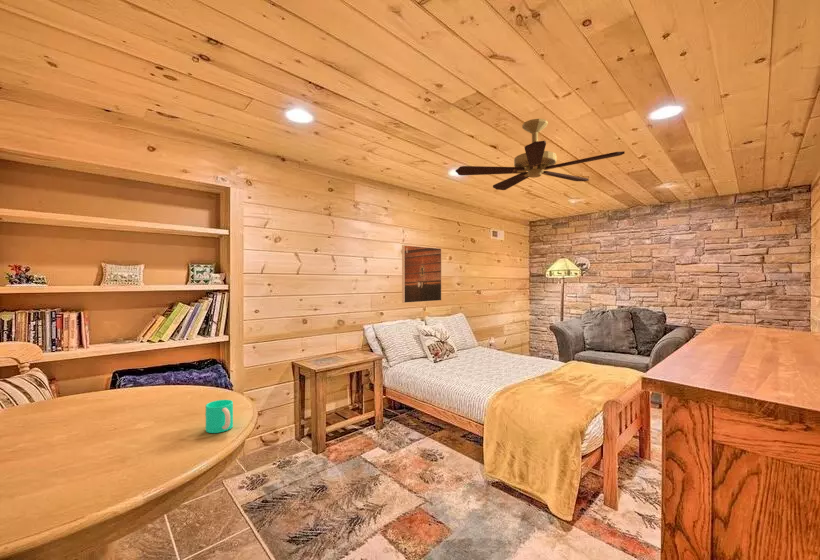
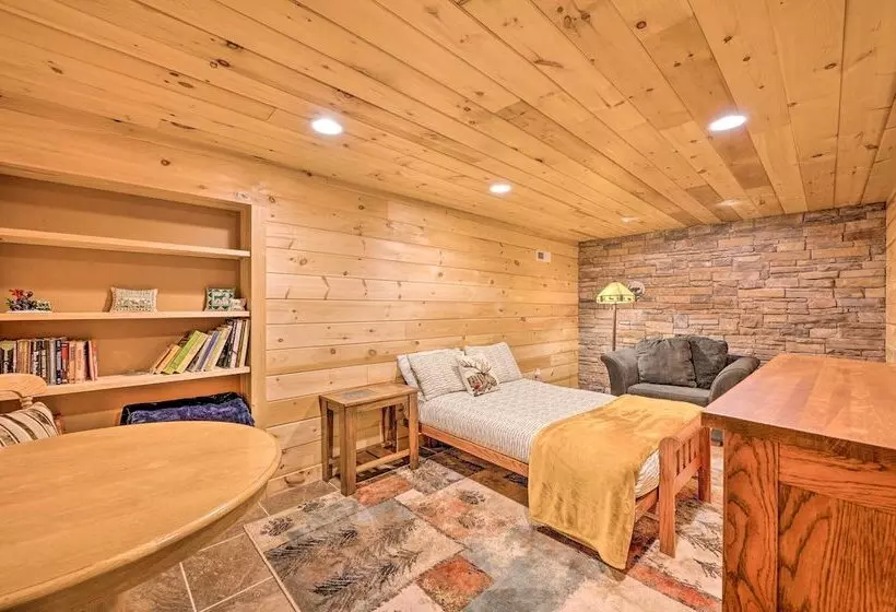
- ceiling fan (533, 147)
- cup (221, 416)
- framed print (422, 274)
